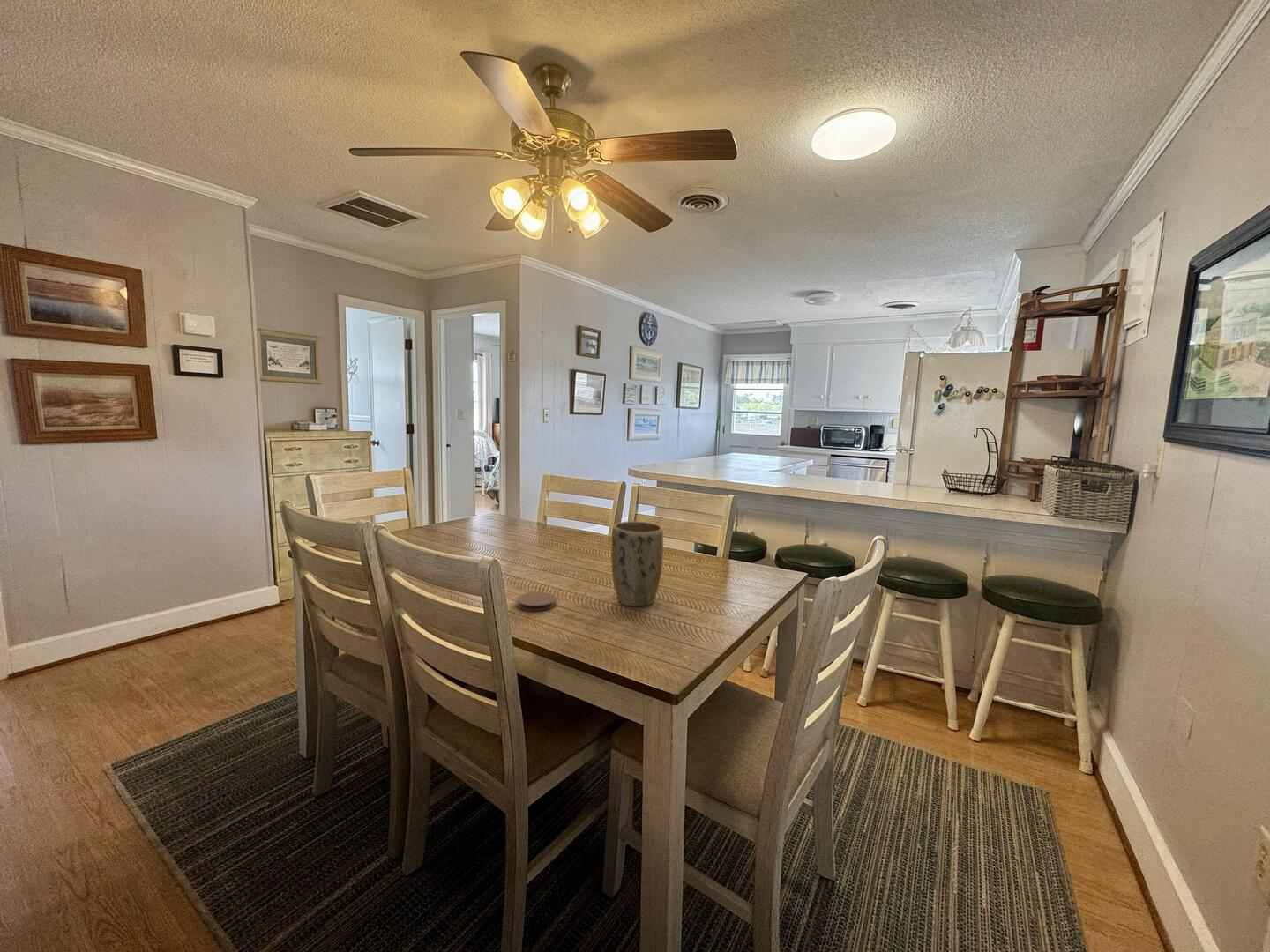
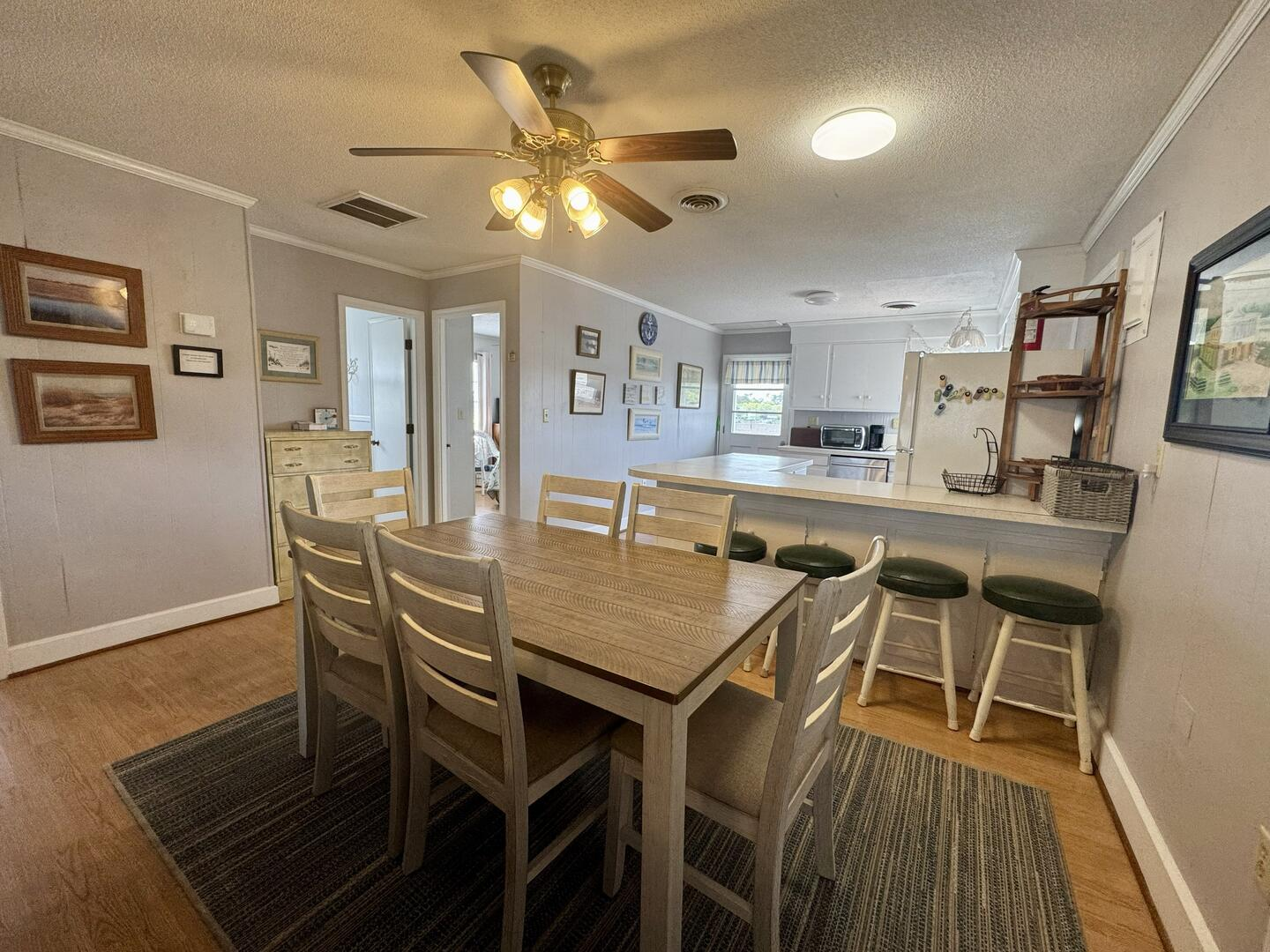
- coaster (536, 600)
- plant pot (637, 563)
